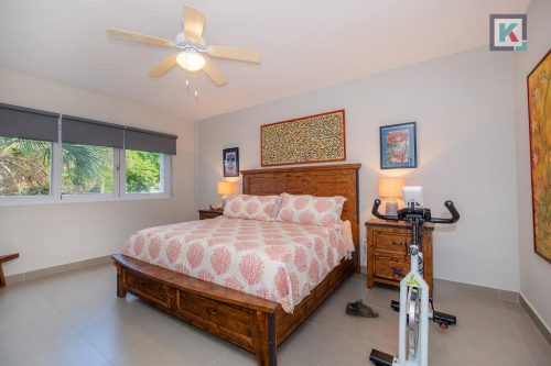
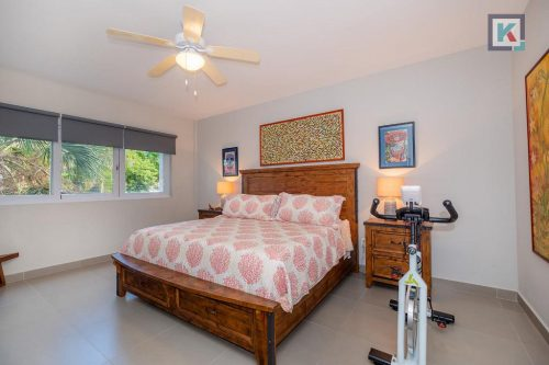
- shoe (361, 307)
